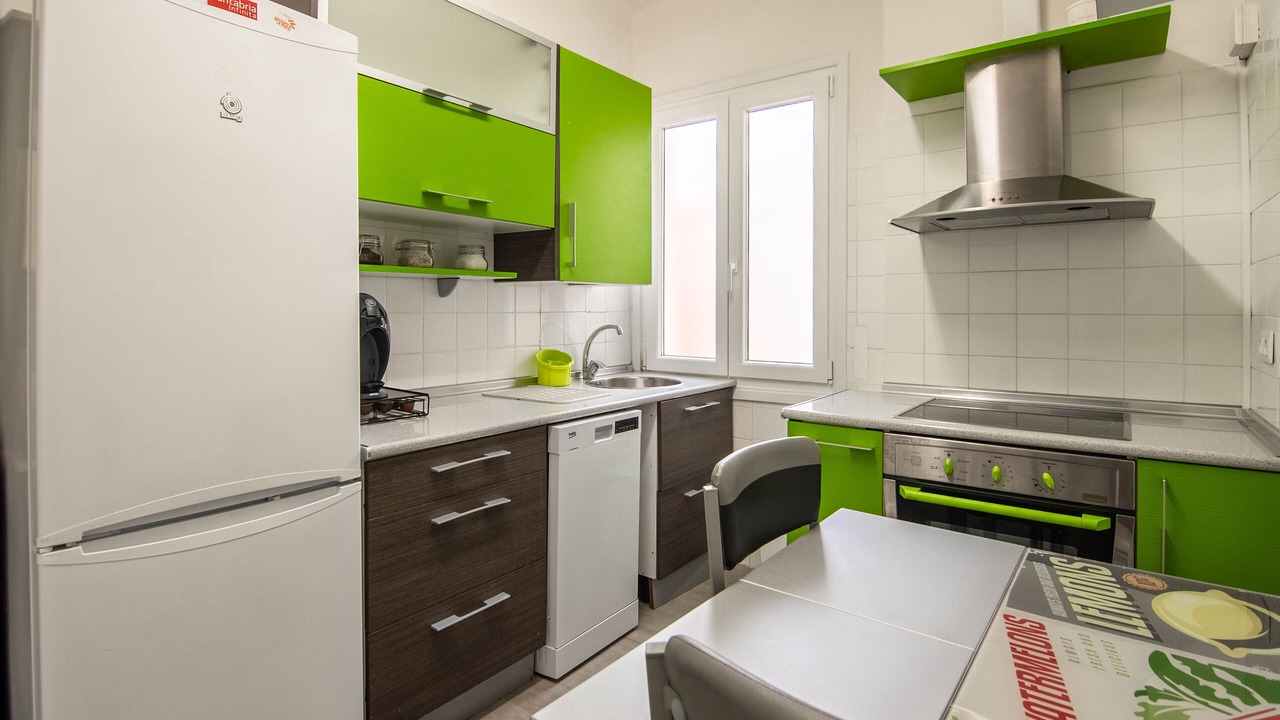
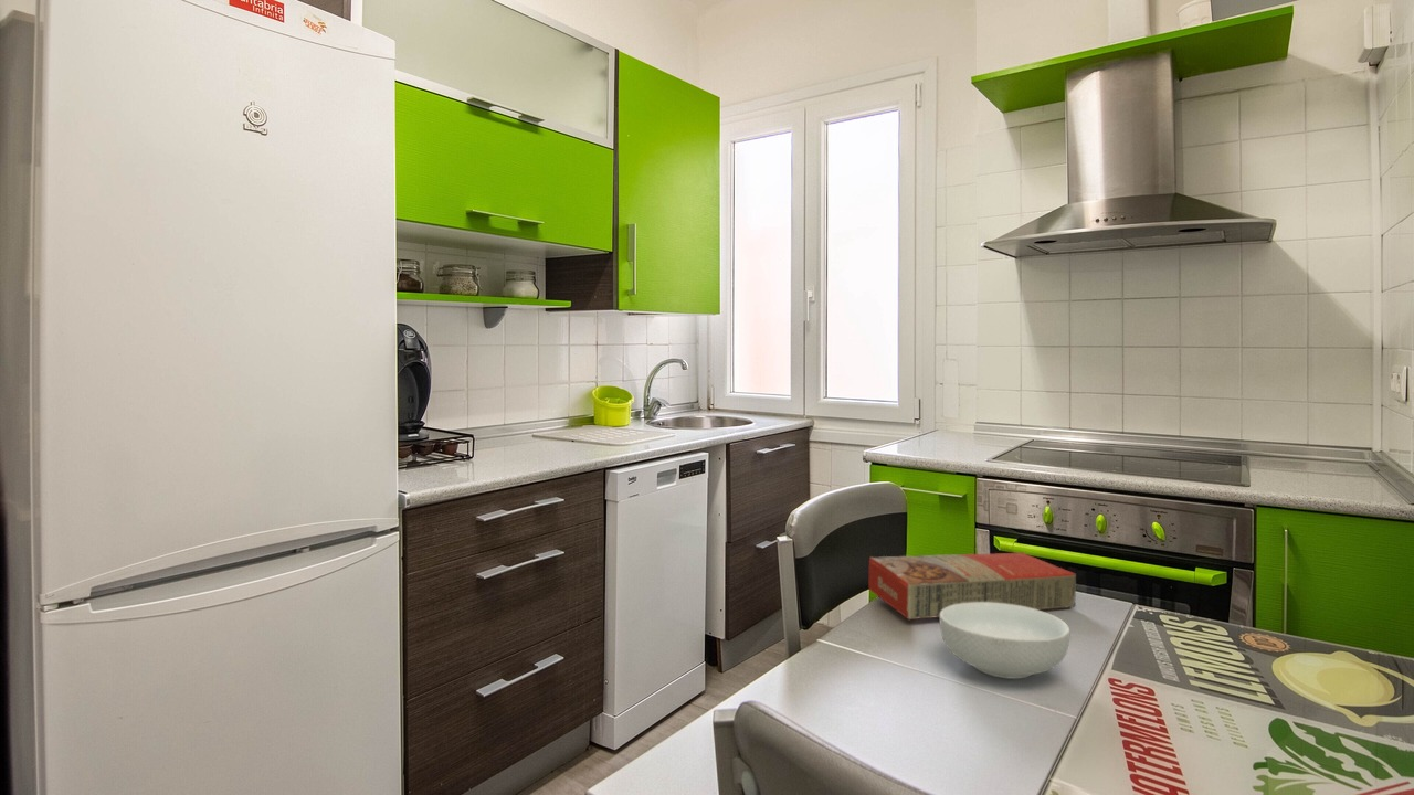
+ cereal bowl (1002, 643)
+ macaroni box (968, 582)
